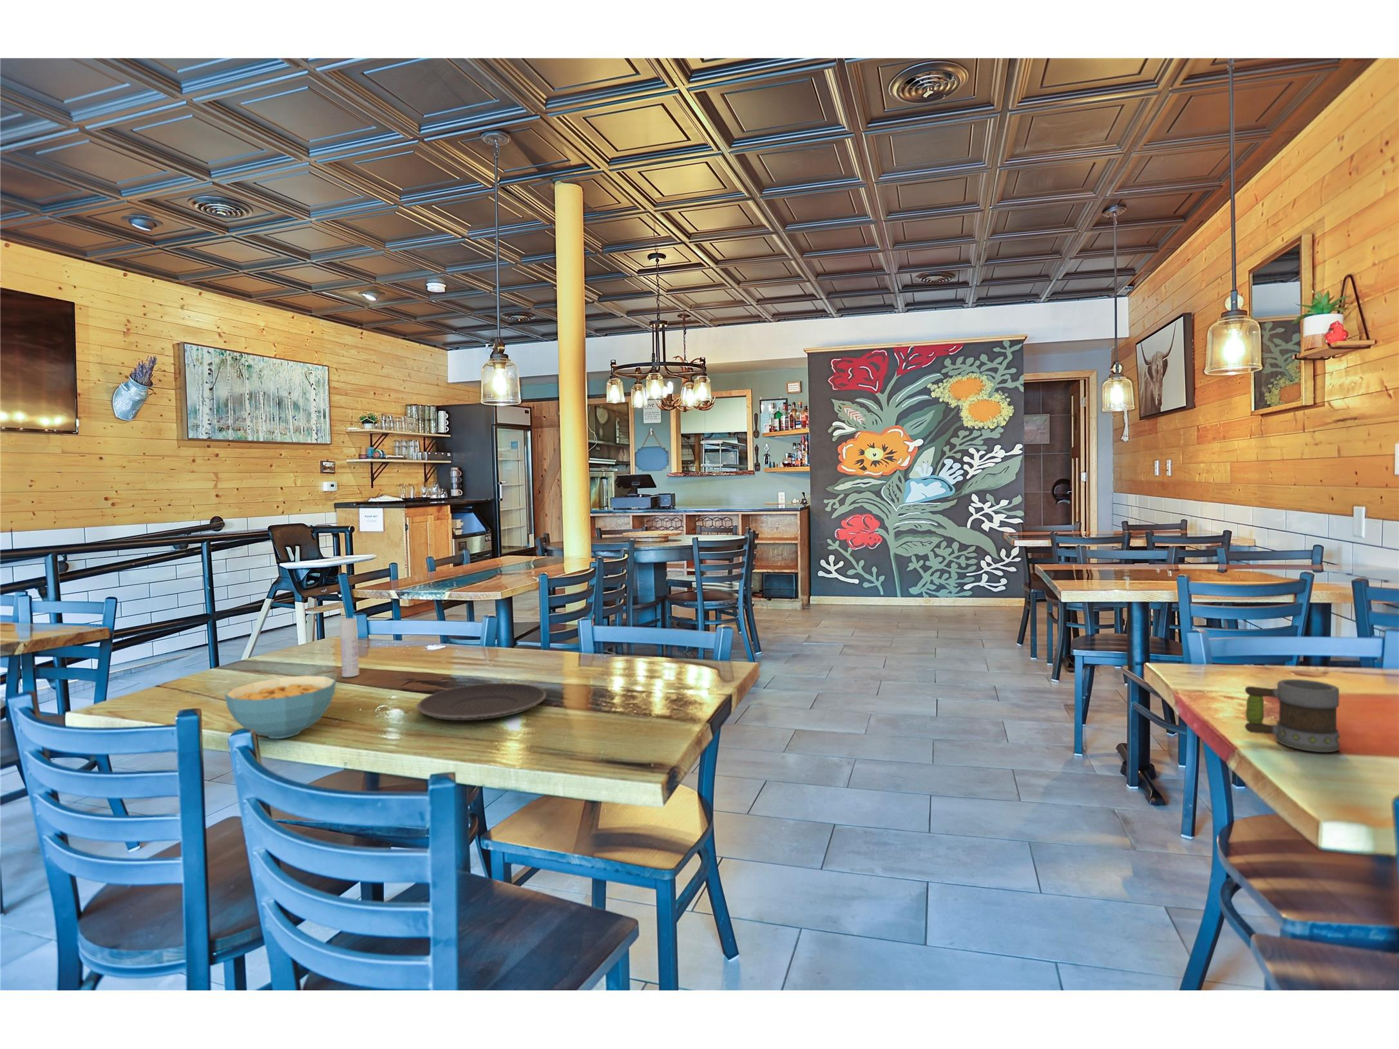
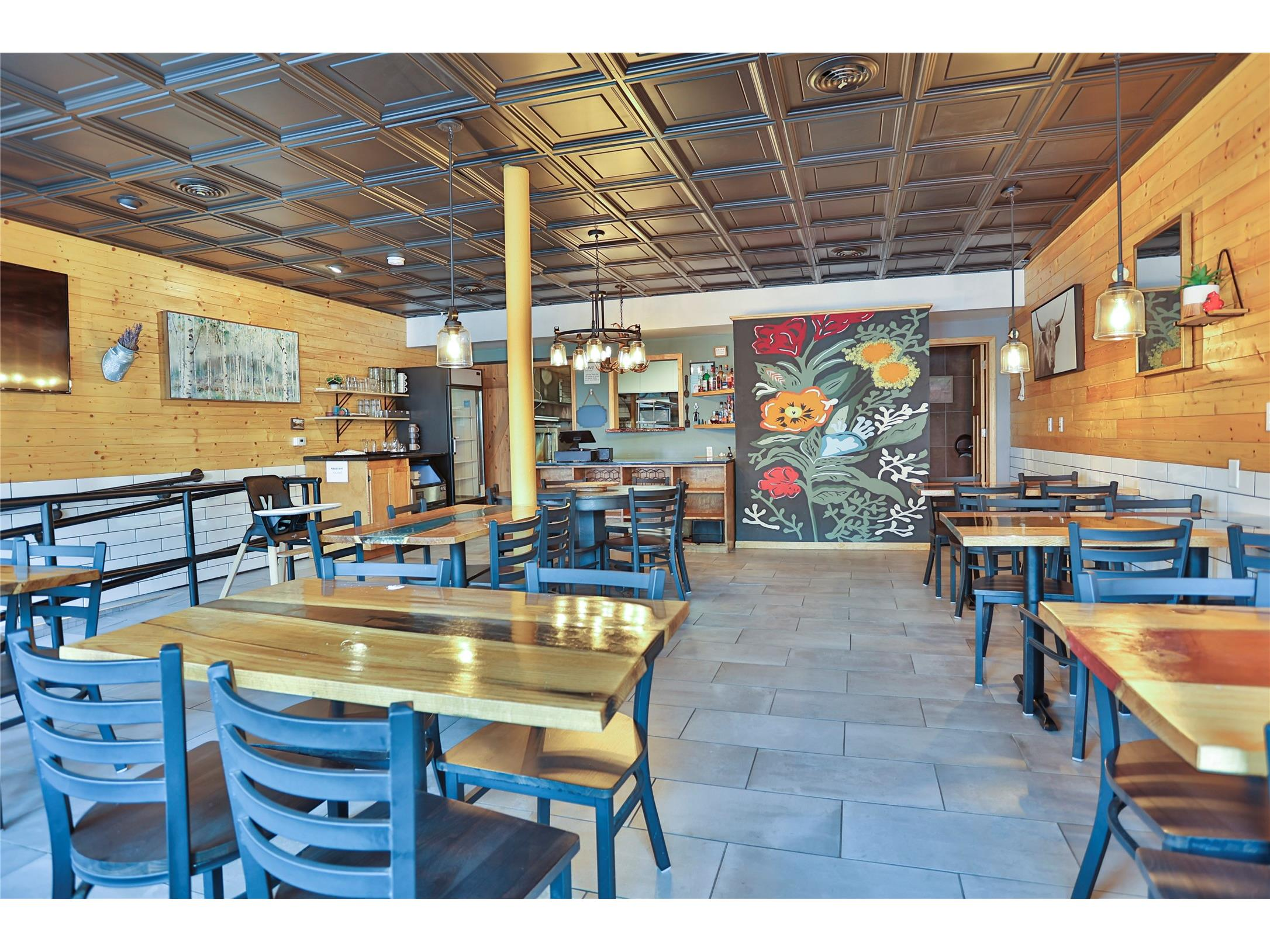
- cereal bowl (283, 711)
- plate (484, 703)
- bottle (349, 647)
- mug (1291, 713)
